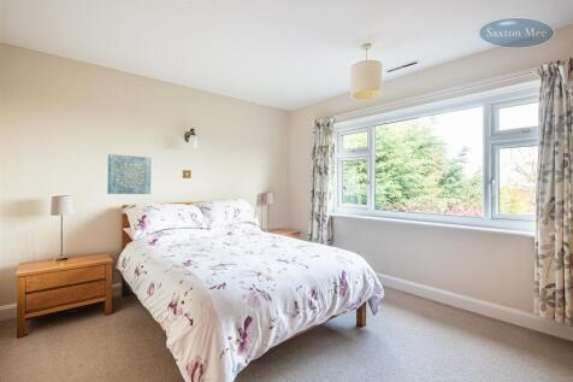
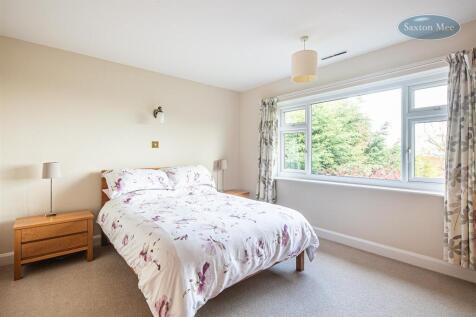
- wall art (130, 175)
